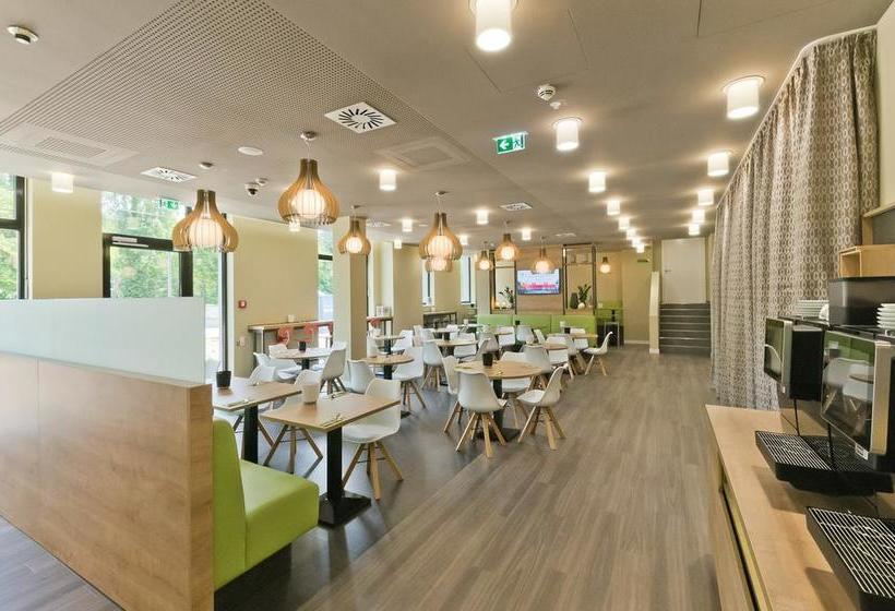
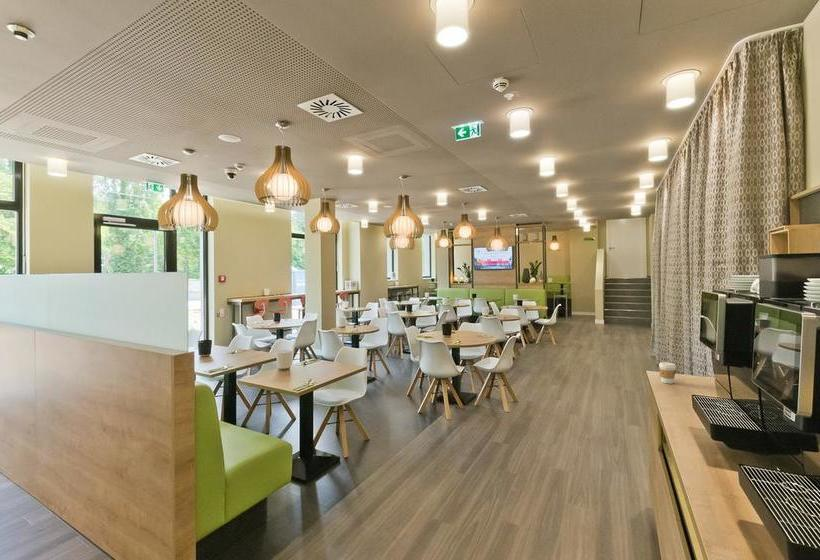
+ coffee cup (667, 372)
